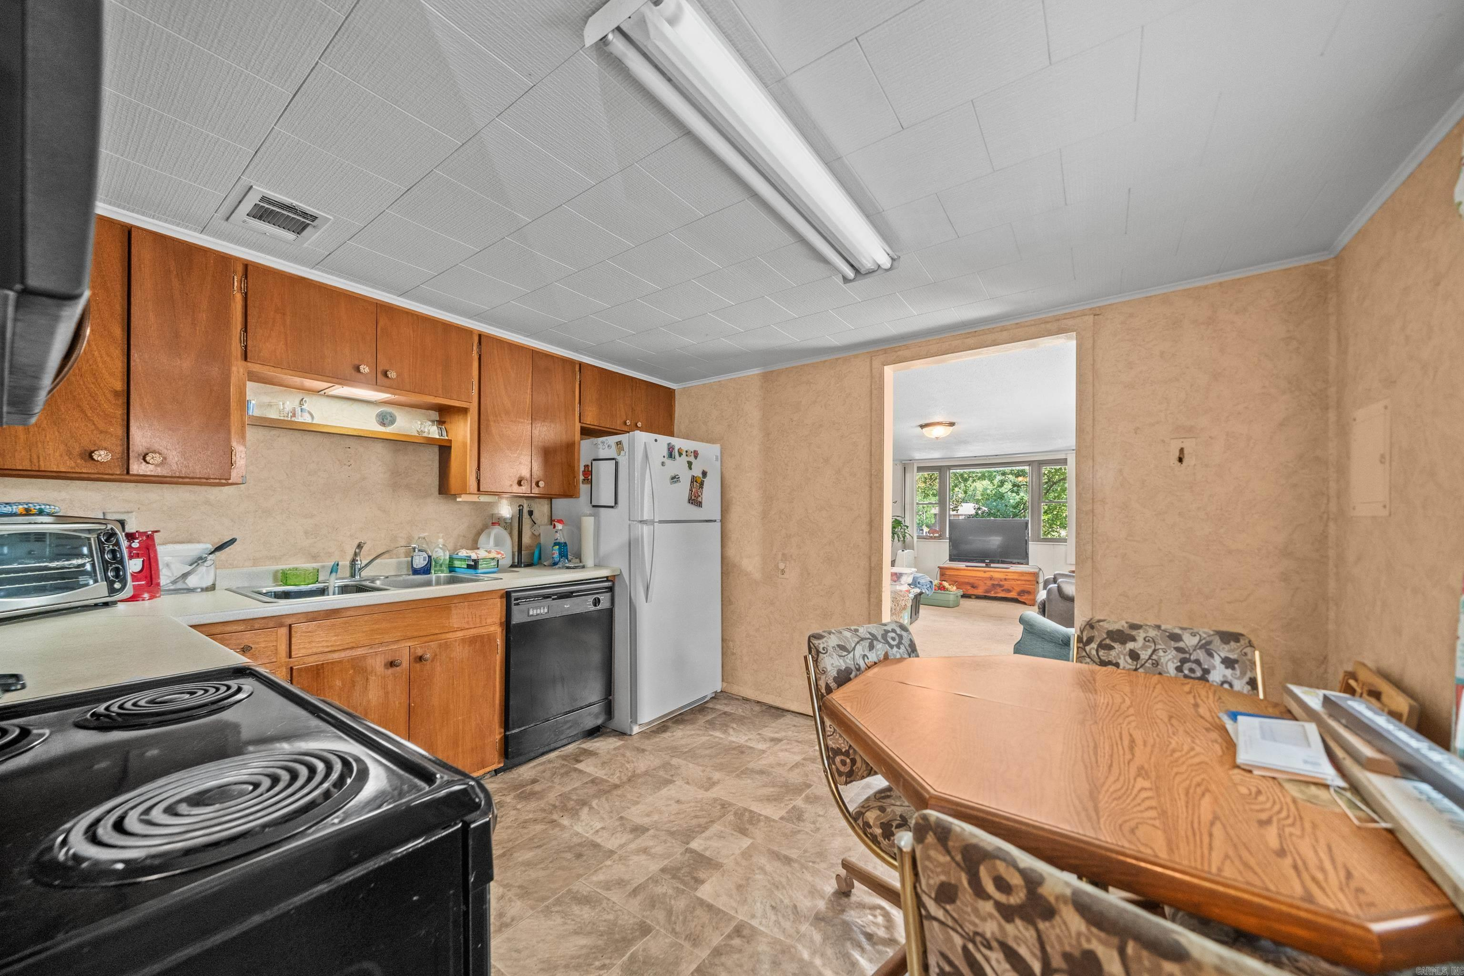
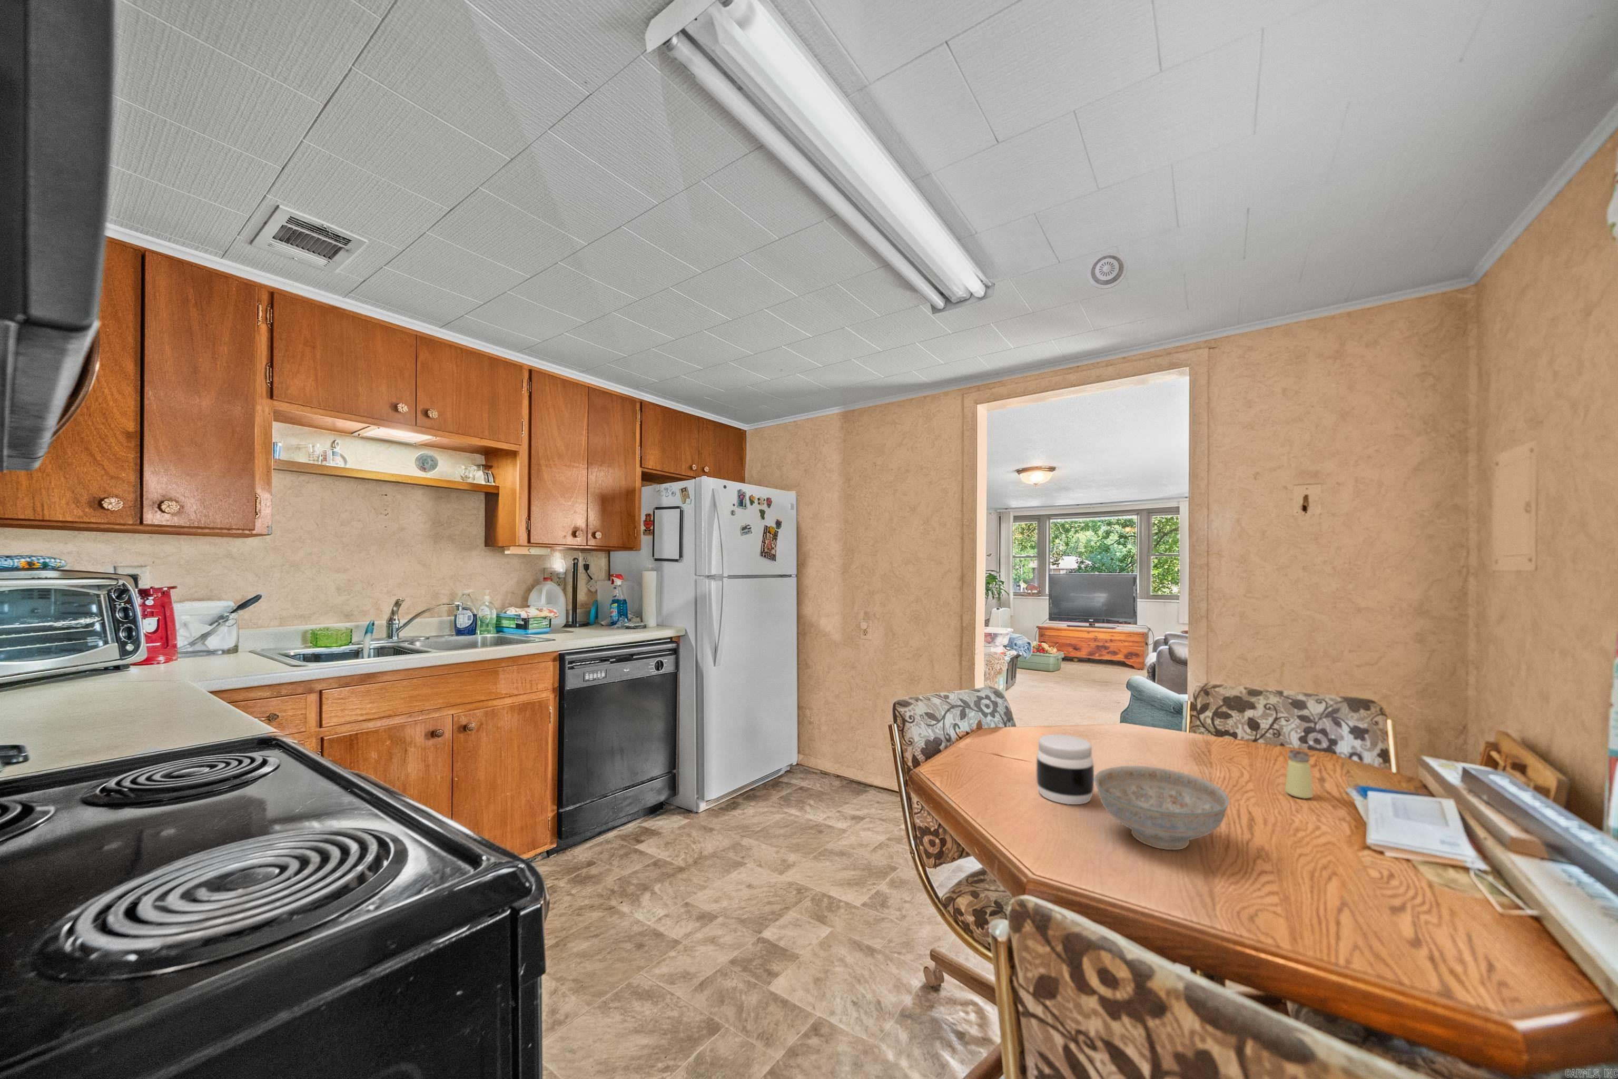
+ decorative bowl (1158, 812)
+ smoke detector (1106, 270)
+ saltshaker (1299, 773)
+ jar (1064, 767)
